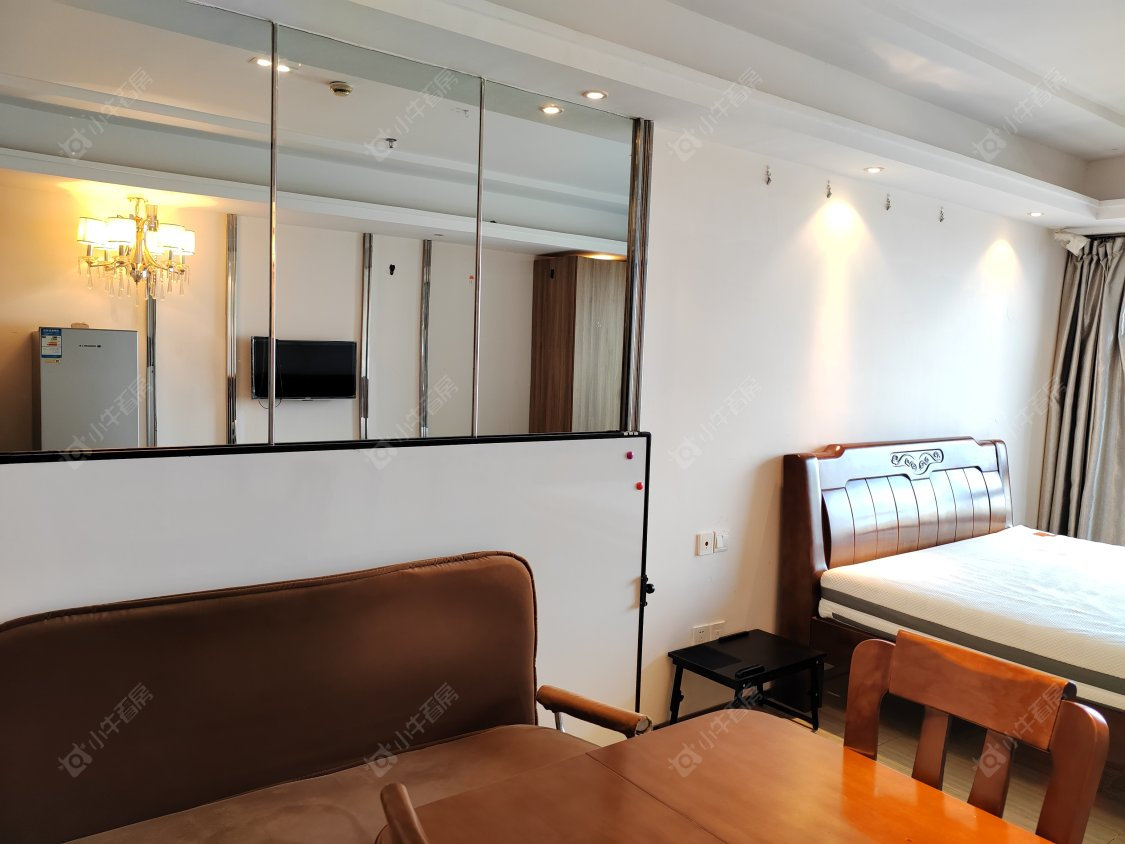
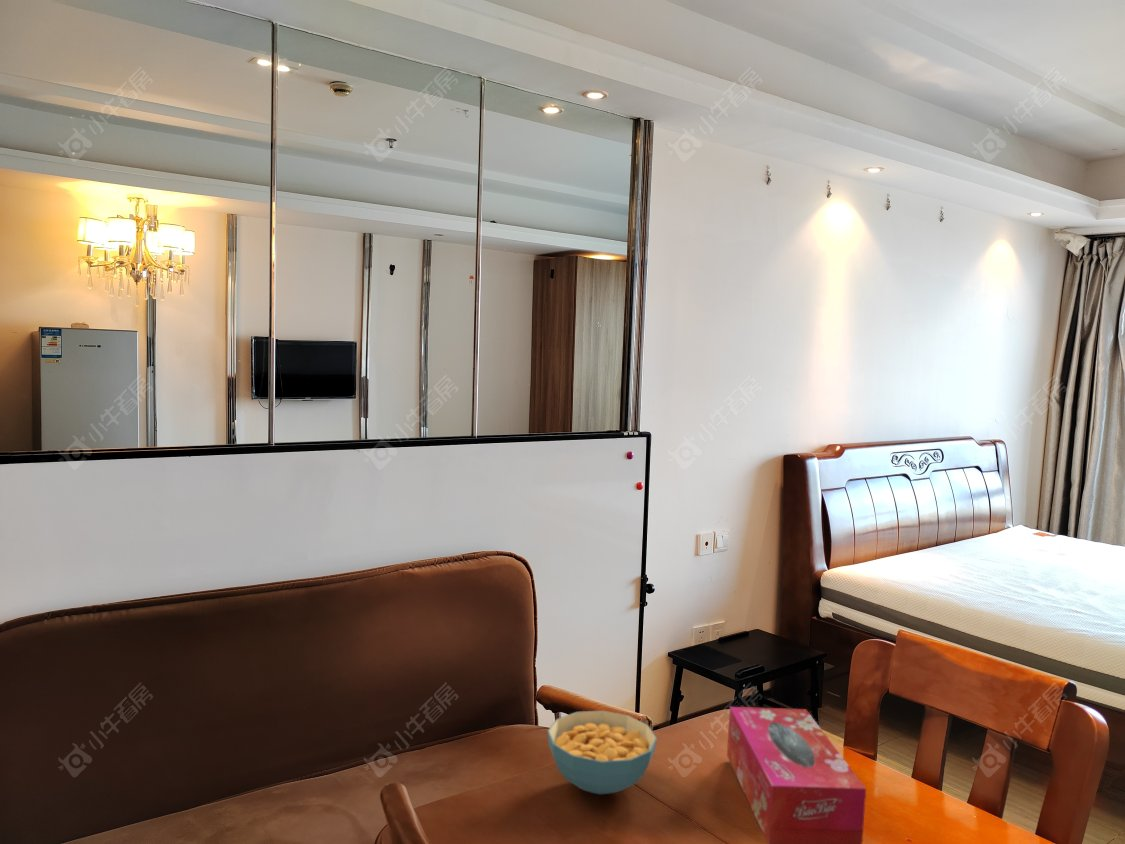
+ tissue box (789, 770)
+ cereal bowl (600, 760)
